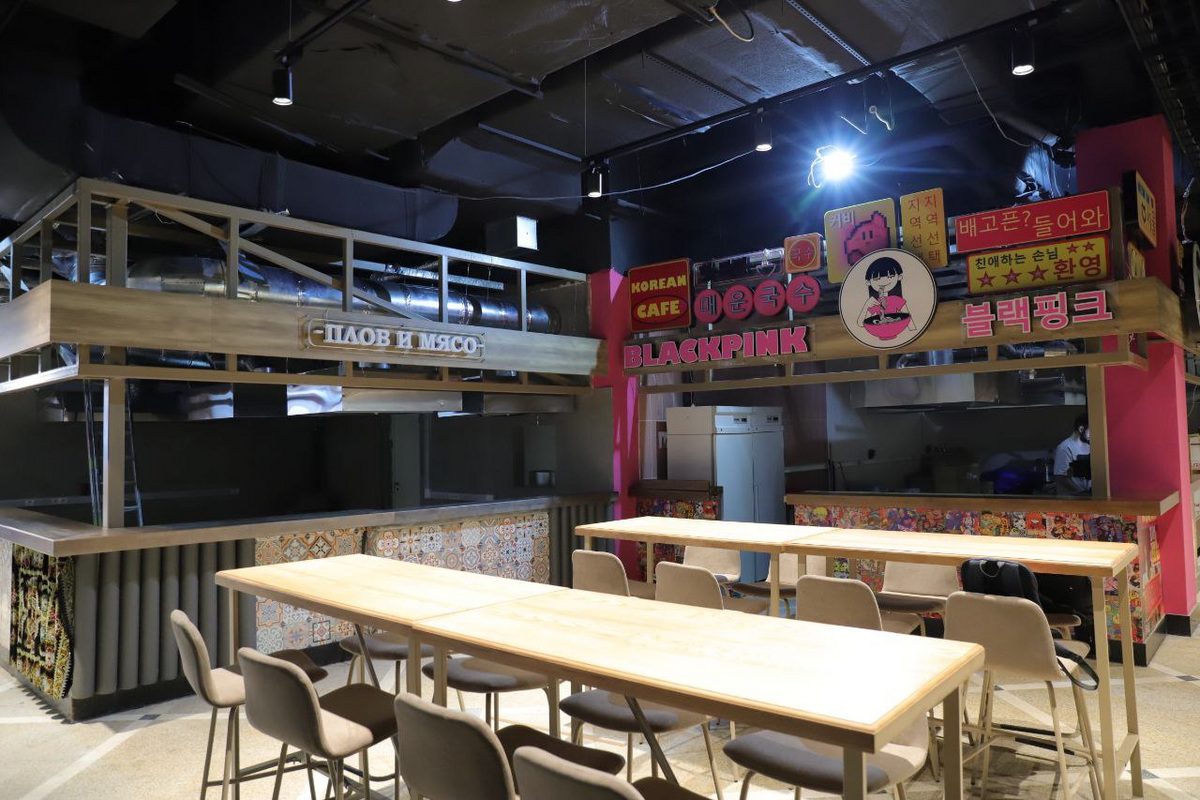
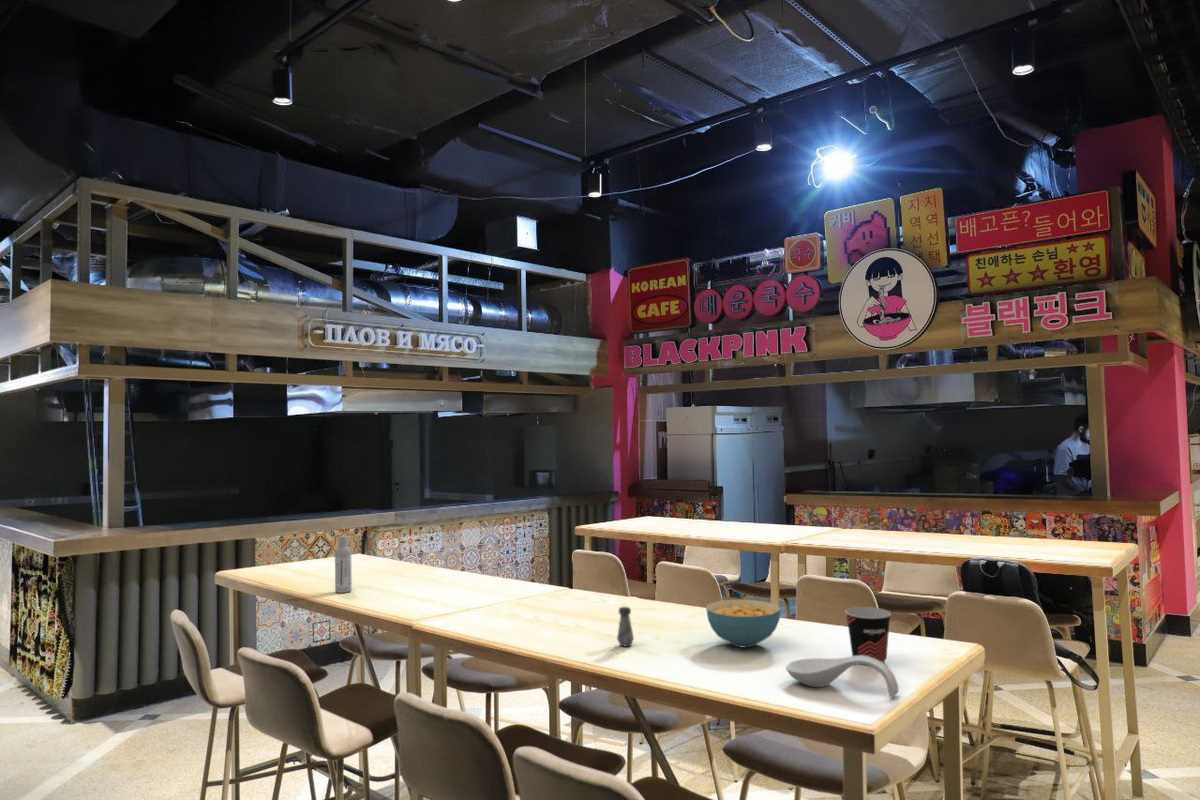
+ bottle (343, 563)
+ spoon rest (839, 670)
+ cup (868, 636)
+ cereal bowl (742, 626)
+ salt shaker (625, 626)
